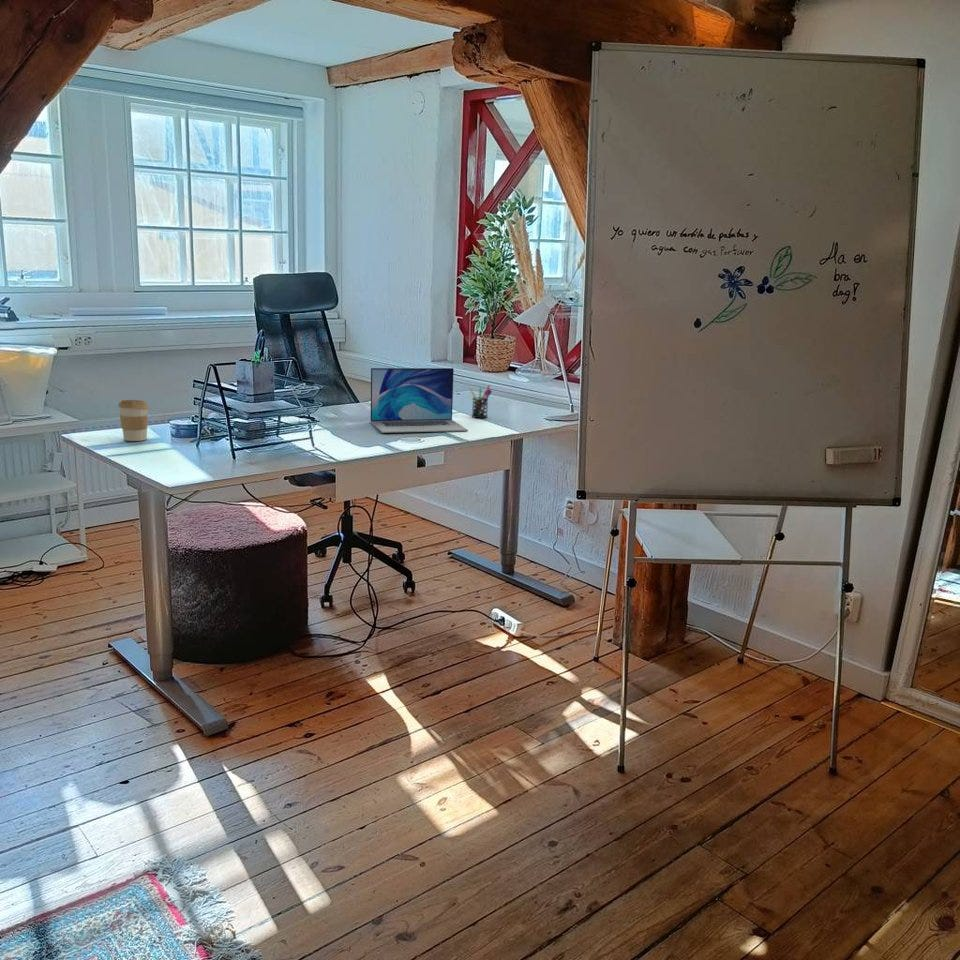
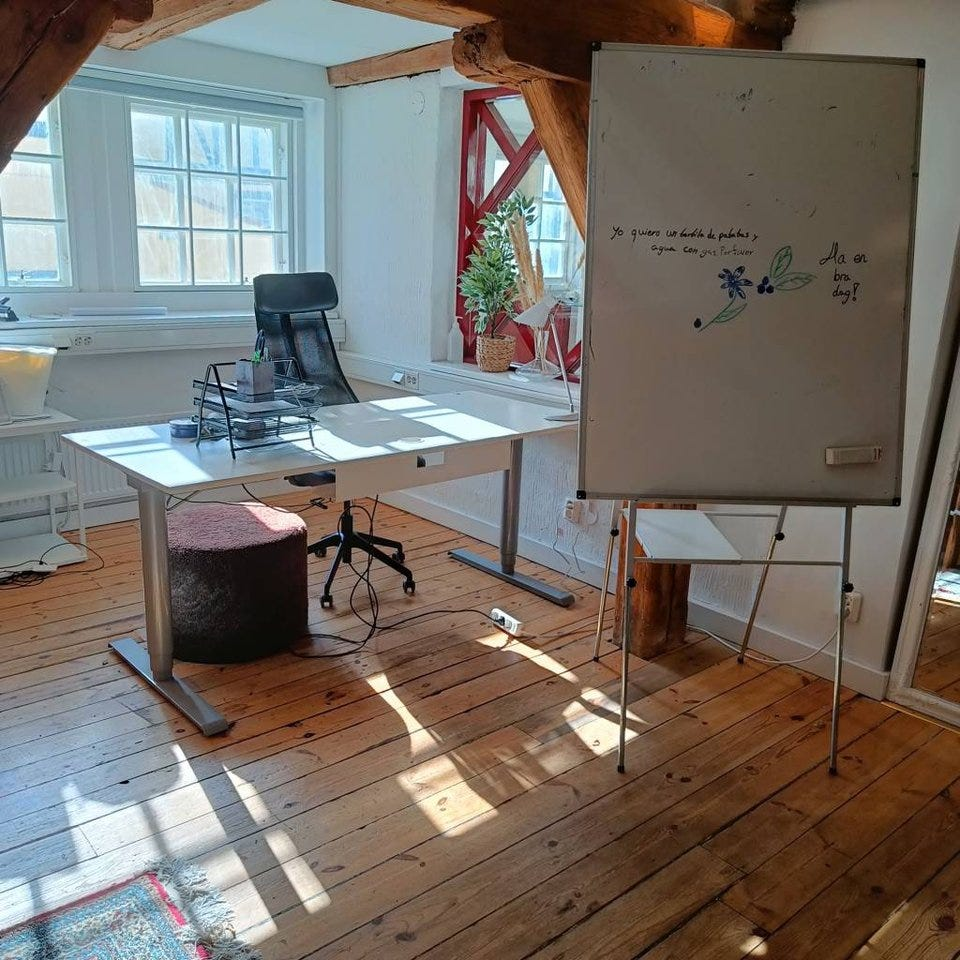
- coffee cup (134, 419)
- laptop (419, 399)
- pen holder (481, 400)
